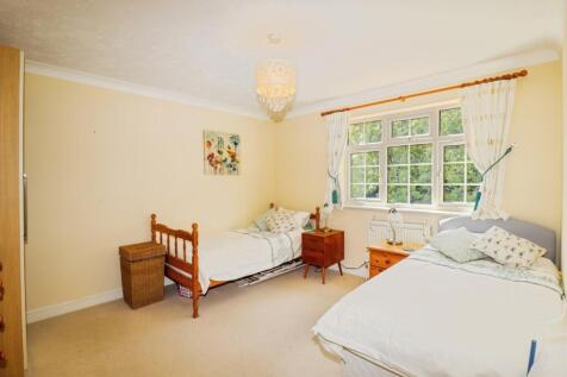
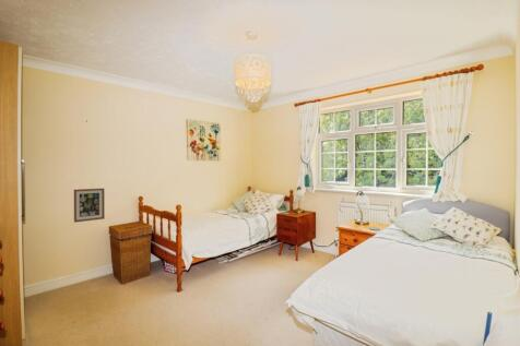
+ wall art (90, 204)
